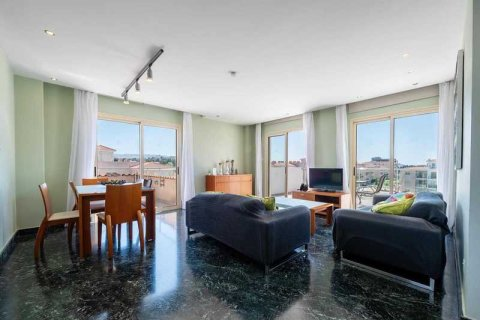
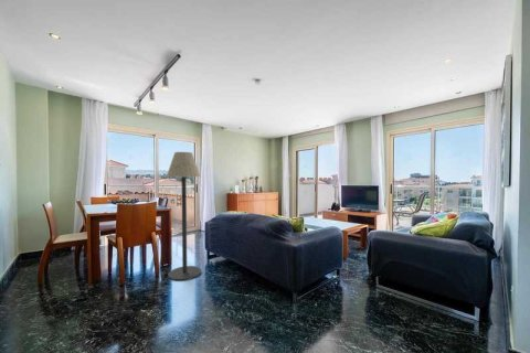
+ floor lamp (183, 213)
